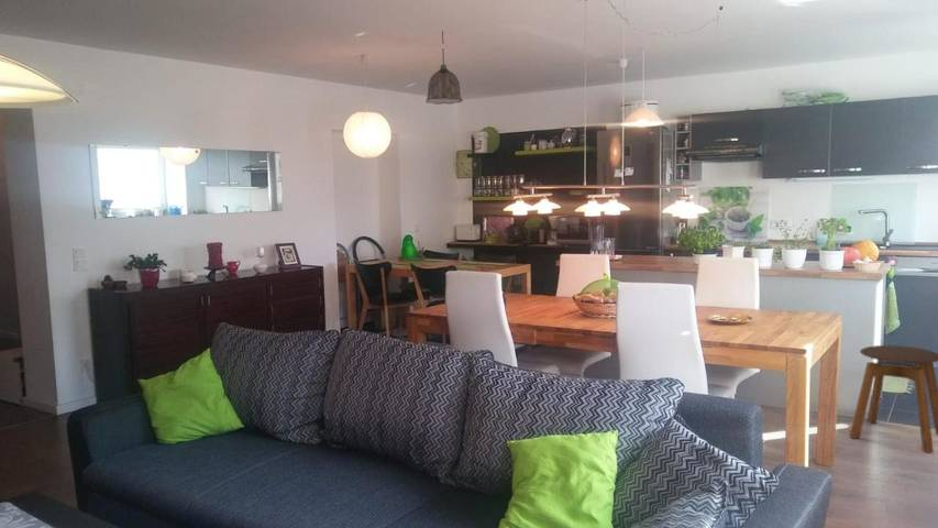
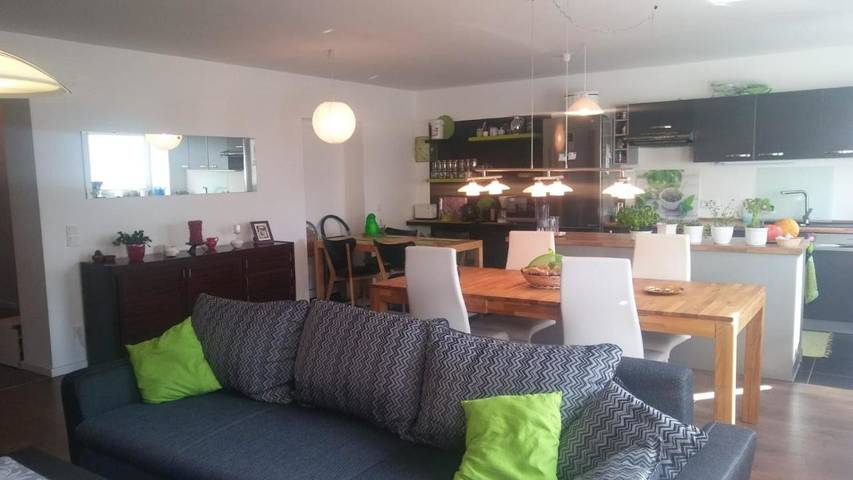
- stool (902, 377)
- pendant lamp (443, 66)
